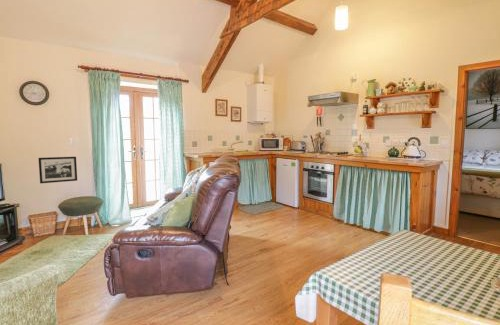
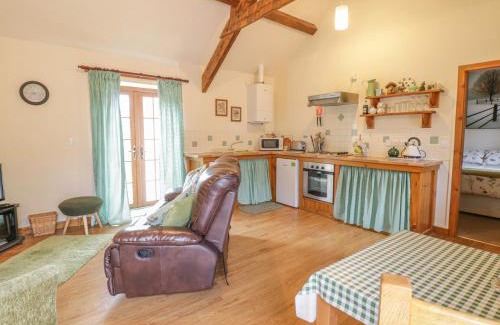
- picture frame (58, 169)
